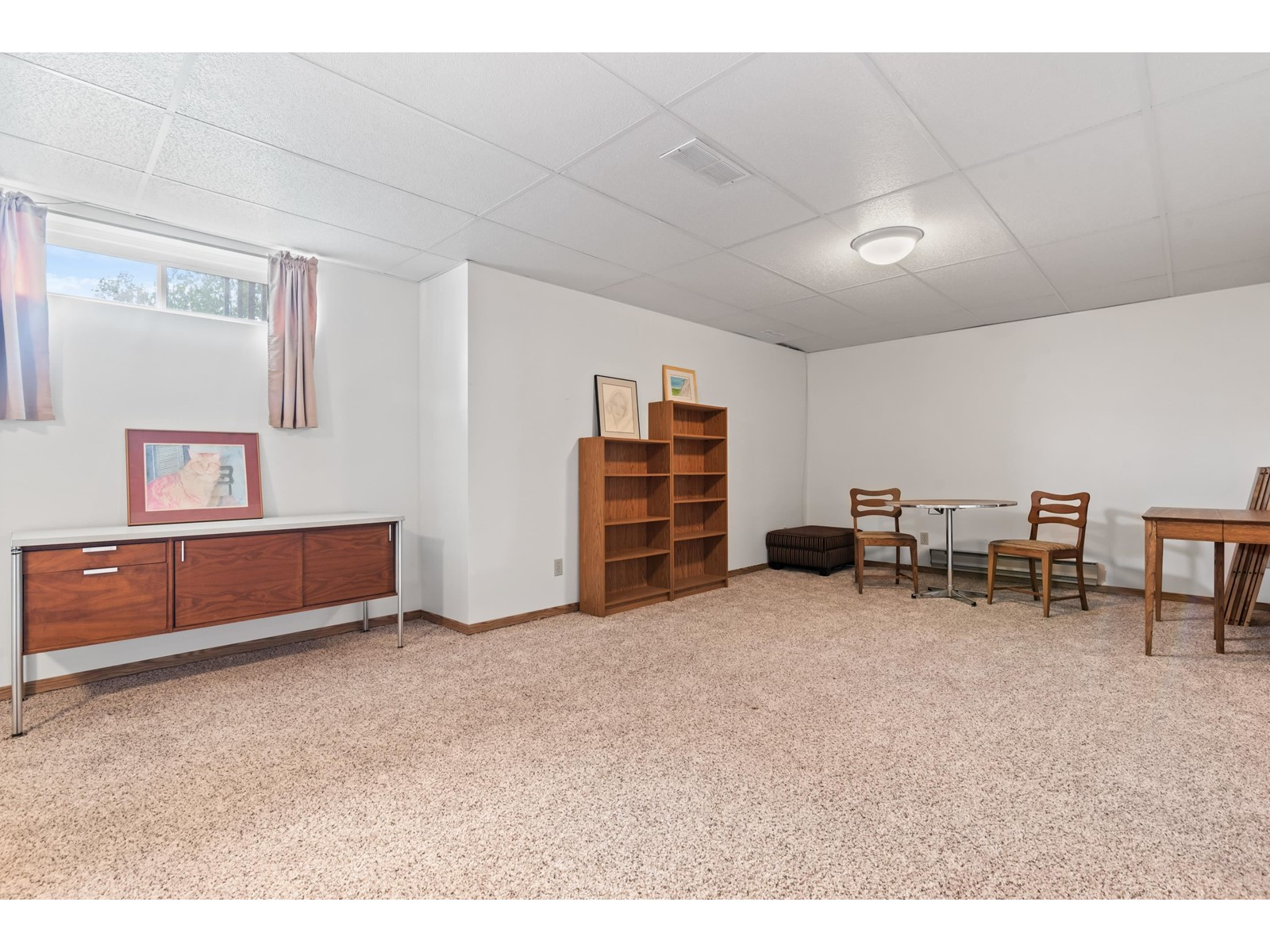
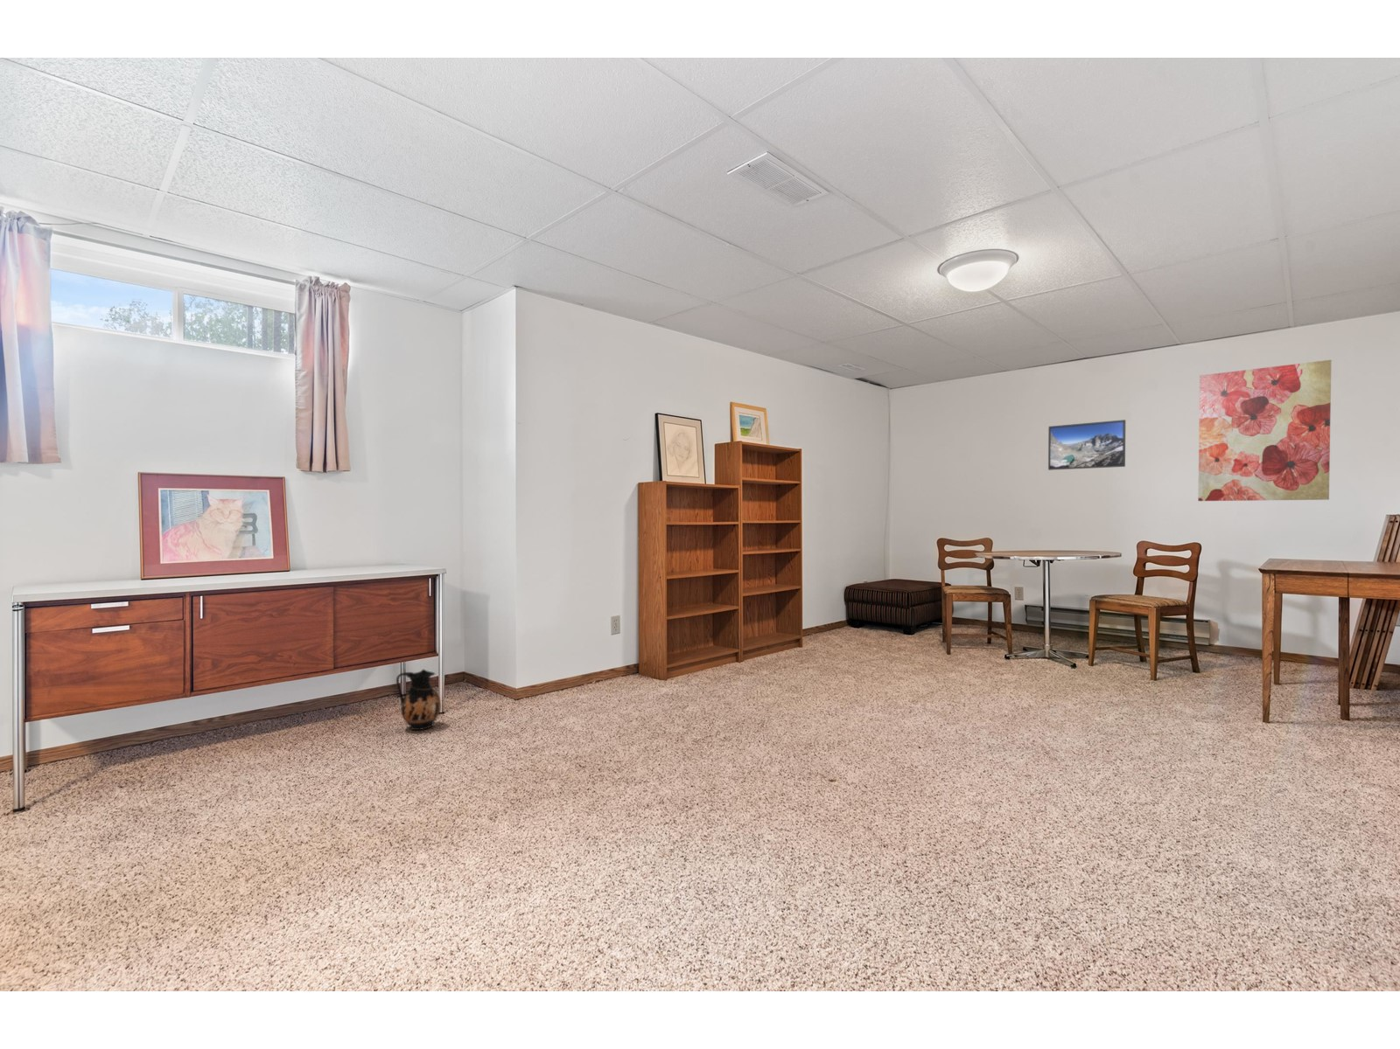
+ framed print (1085, 446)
+ ceramic jug (419, 700)
+ wall art (1261, 434)
